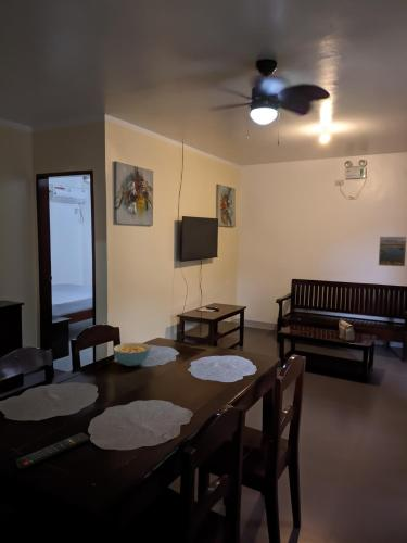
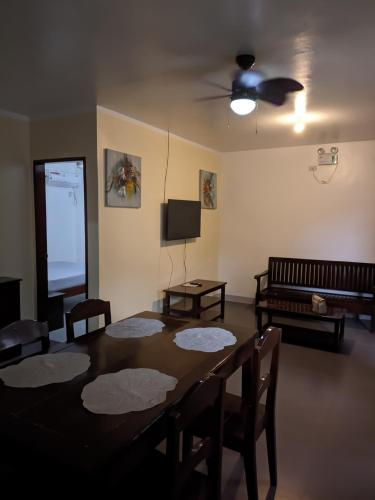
- remote control (54, 450)
- cereal bowl (131, 356)
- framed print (392, 251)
